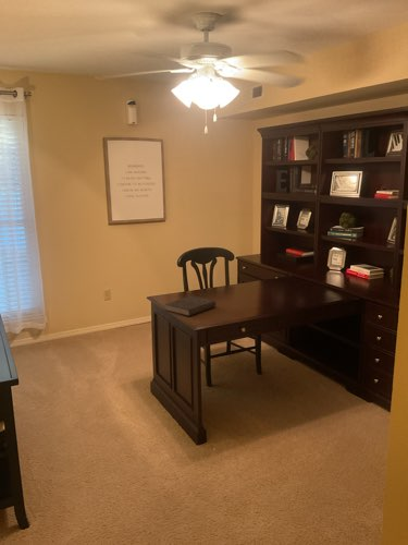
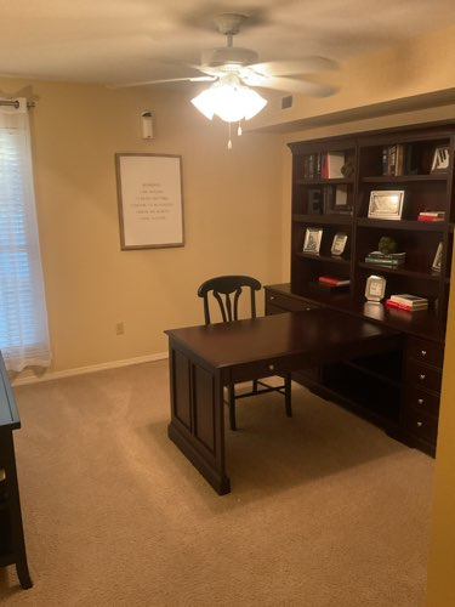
- book (190, 305)
